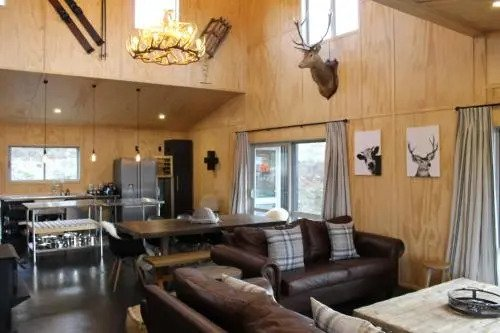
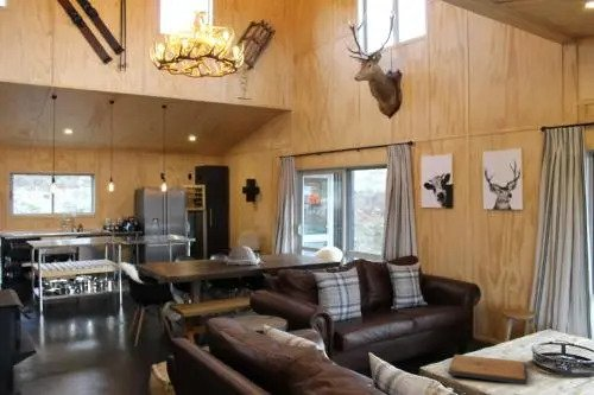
+ religious icon (487, 367)
